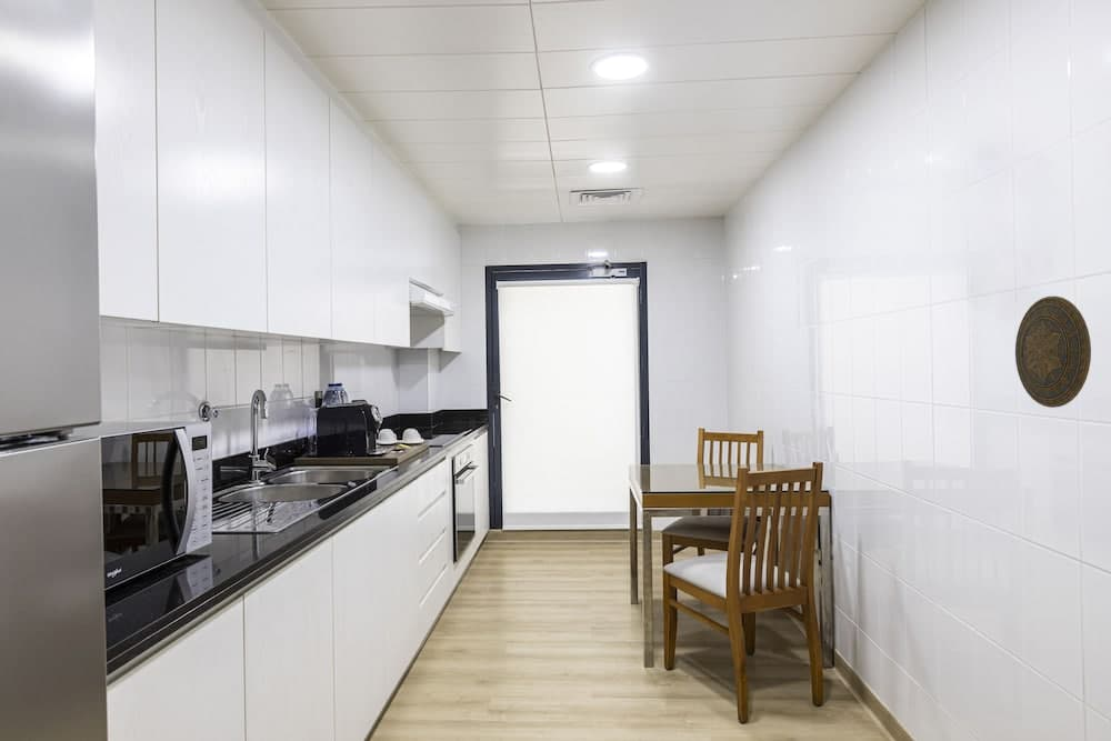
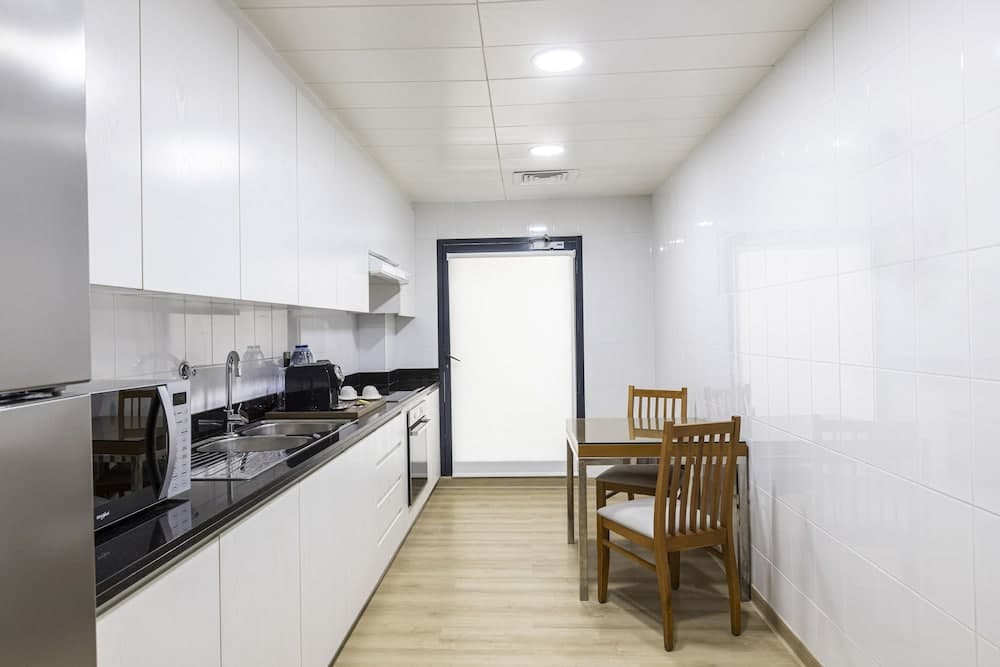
- decorative plate (1045, 351)
